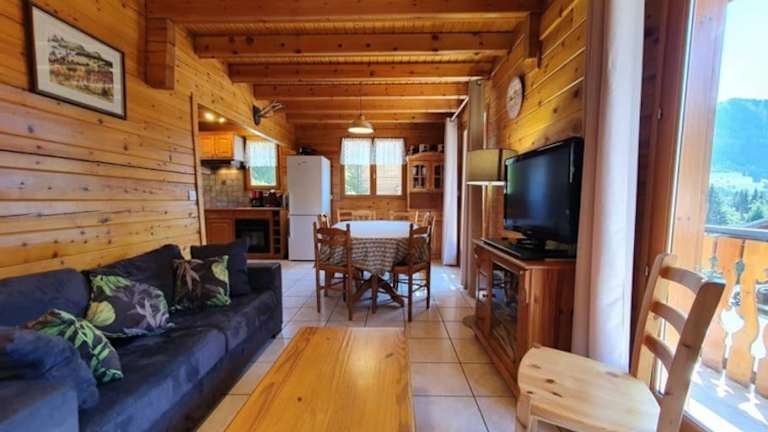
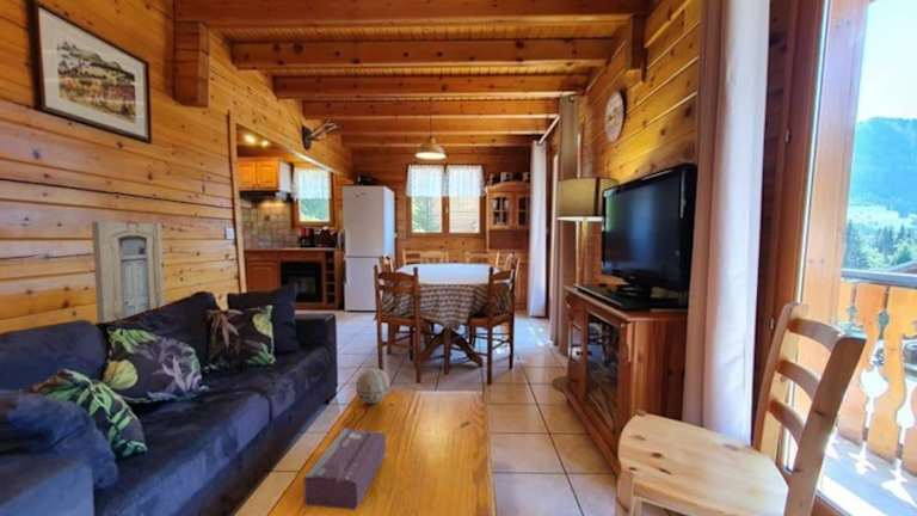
+ wall art (133, 275)
+ tissue box (349, 463)
+ decorative ball (373, 385)
